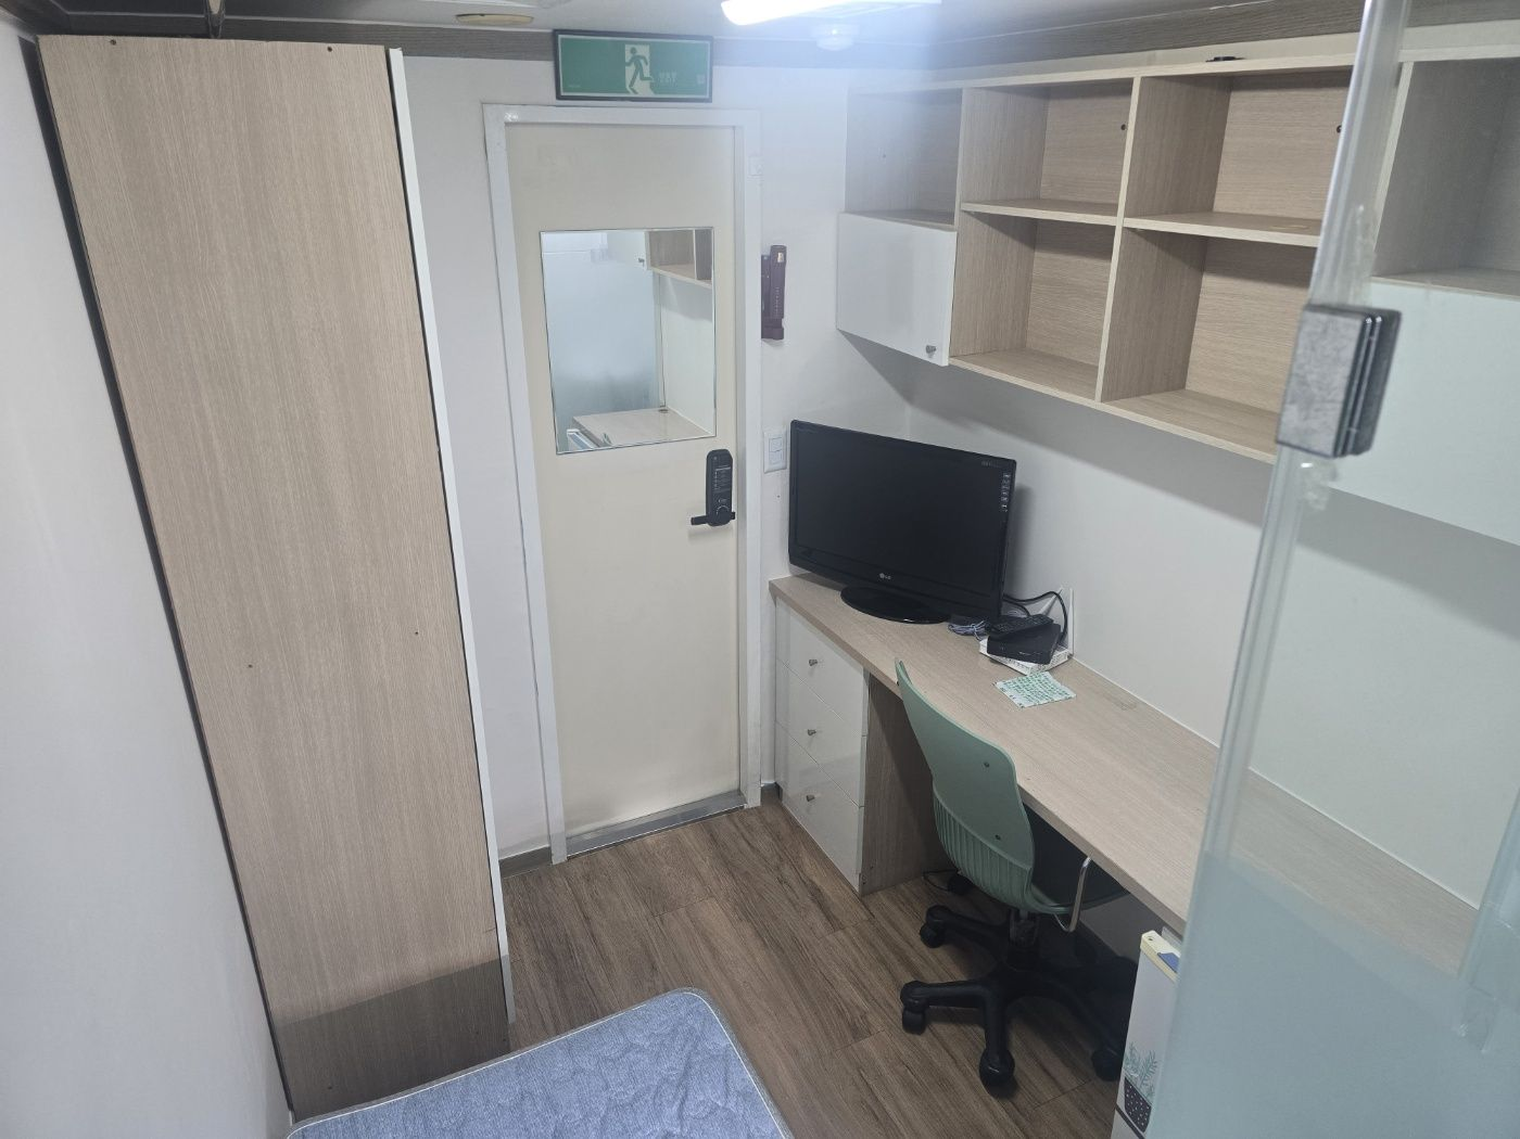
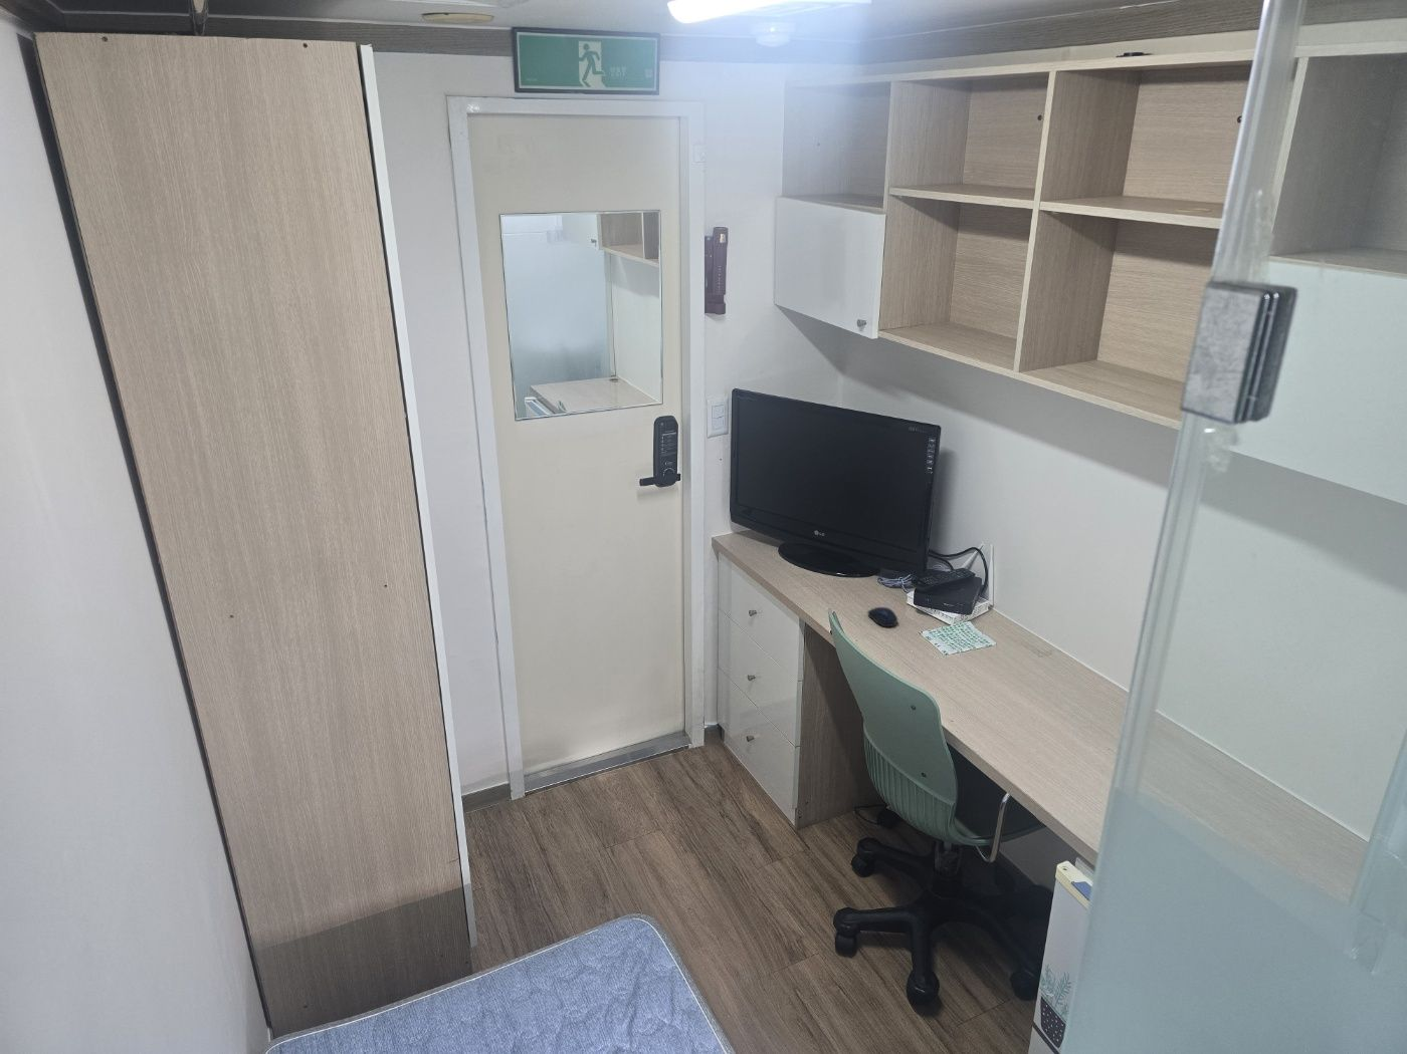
+ computer mouse (883, 613)
